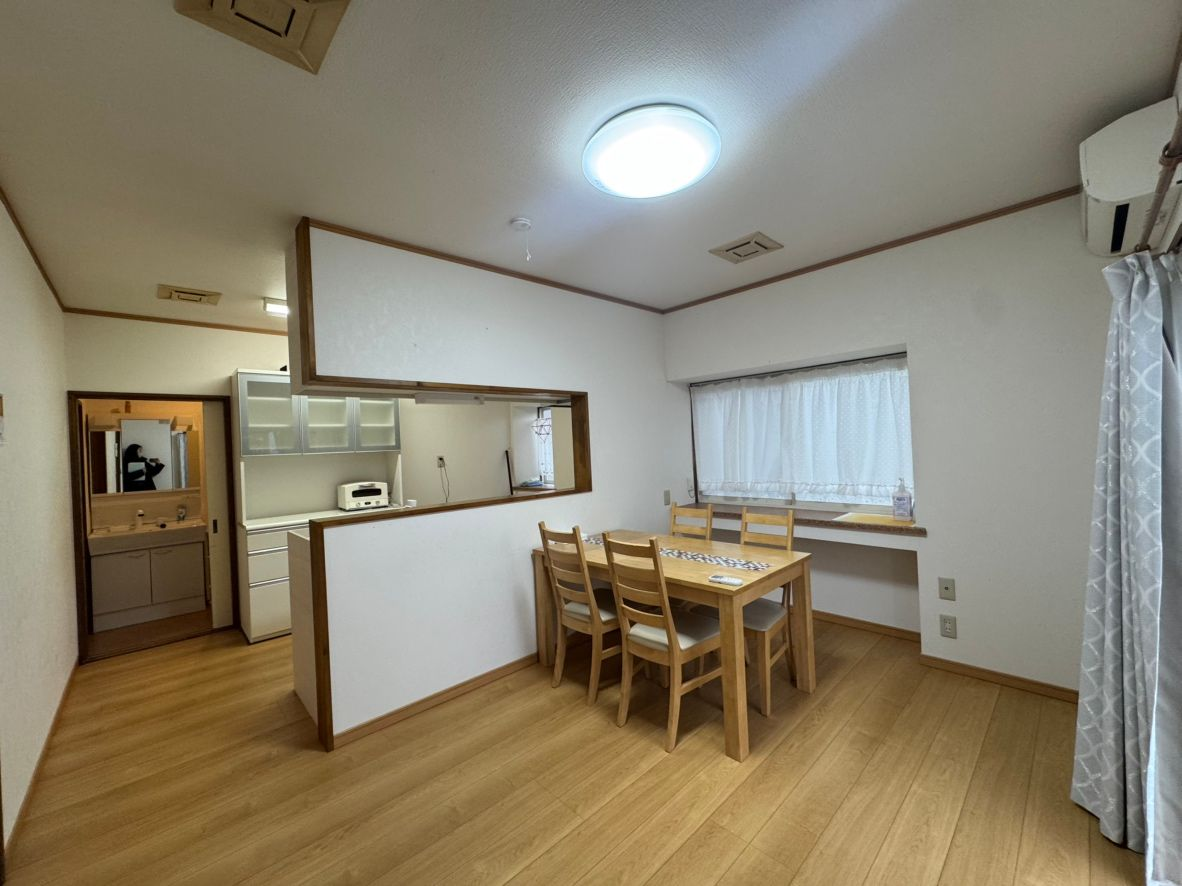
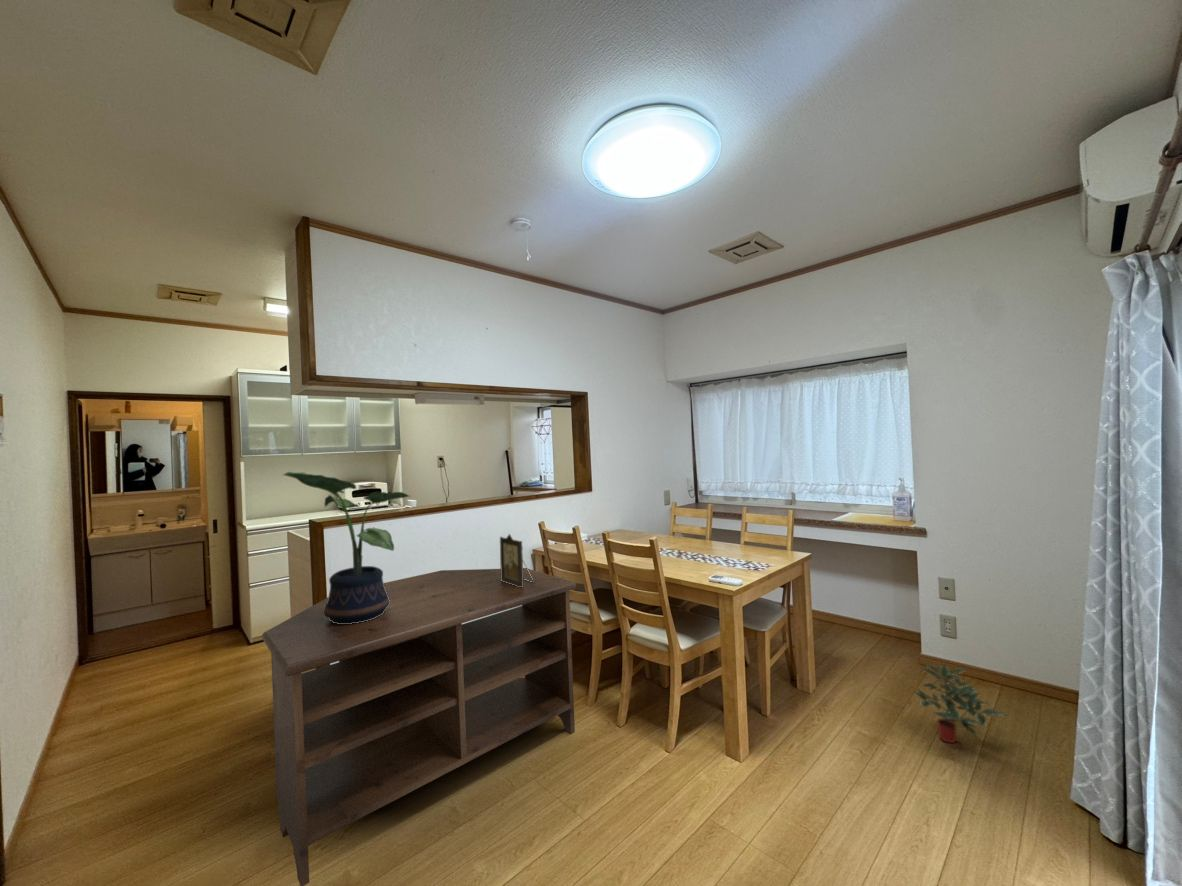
+ potted plant (351, 539)
+ tv stand (425, 675)
+ photo frame (517, 556)
+ potted plant (959, 706)
